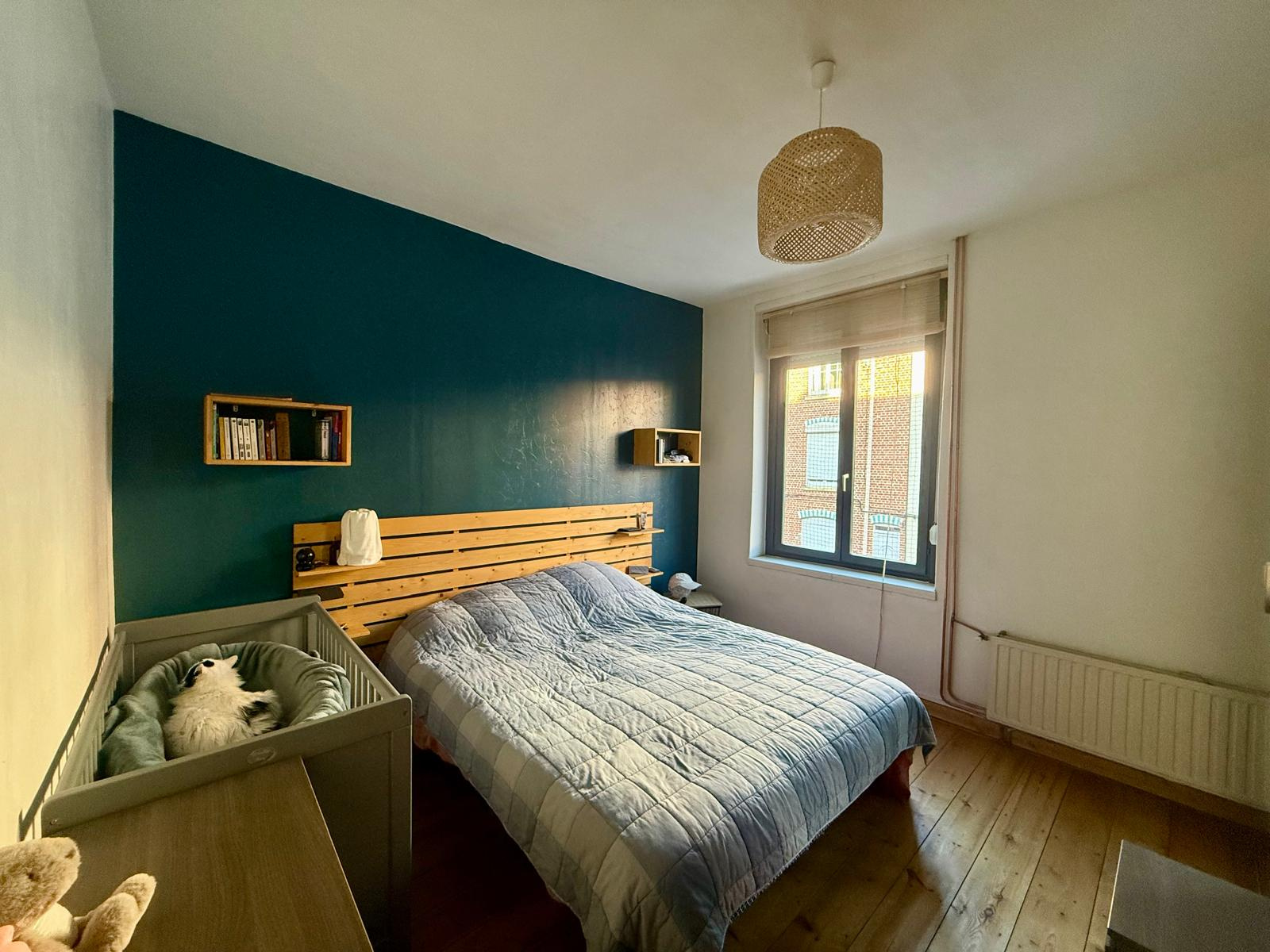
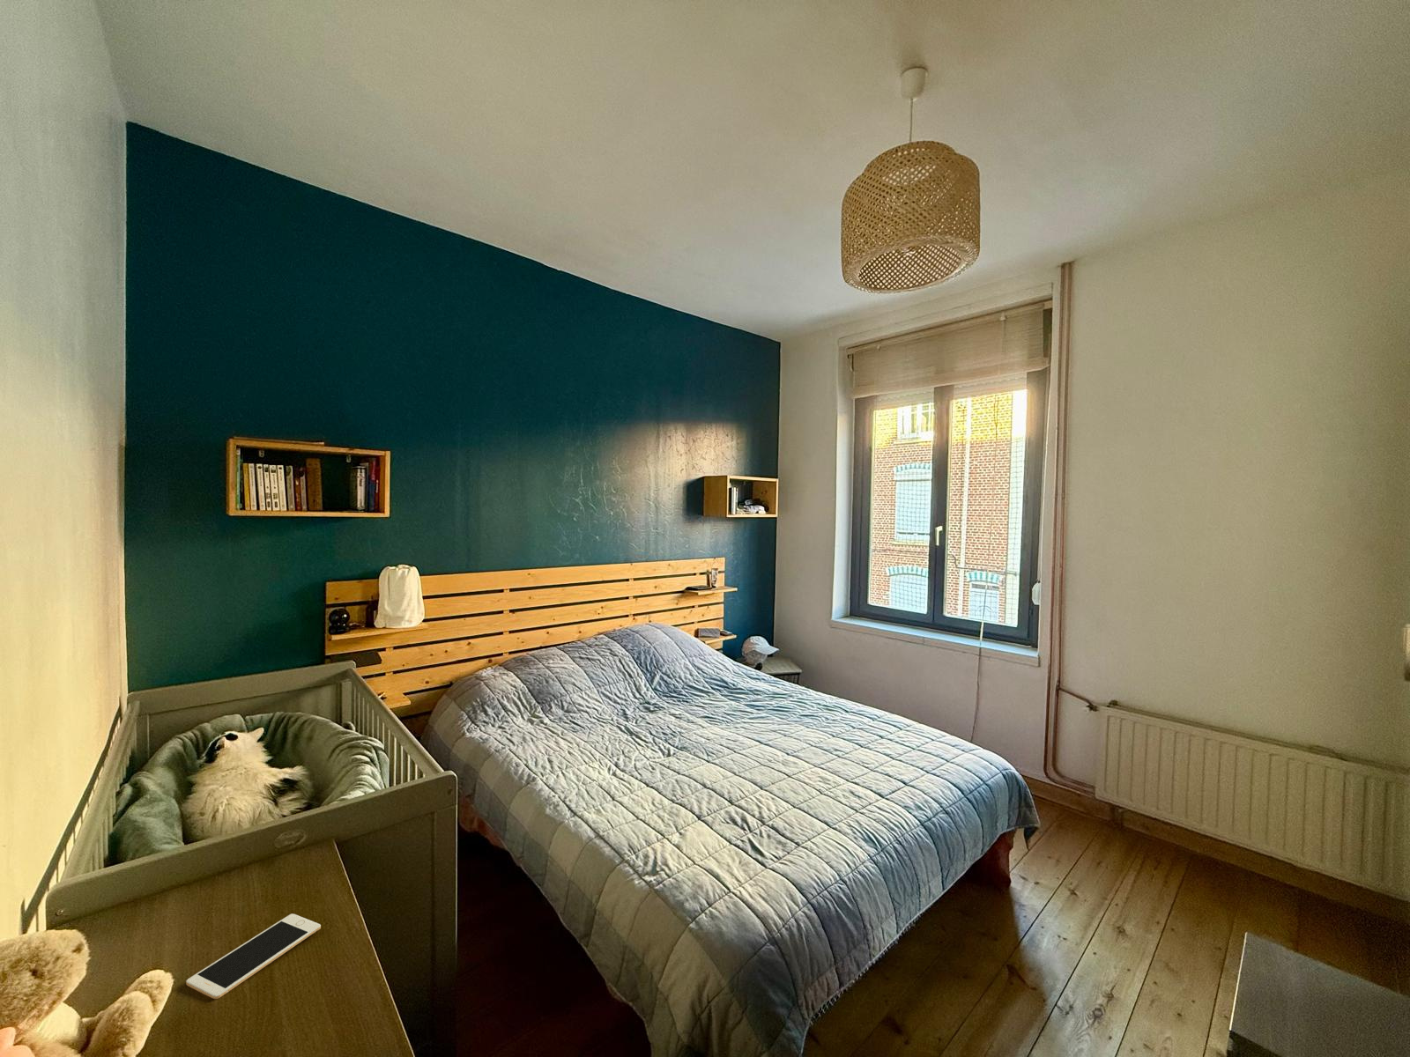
+ cell phone (258, 953)
